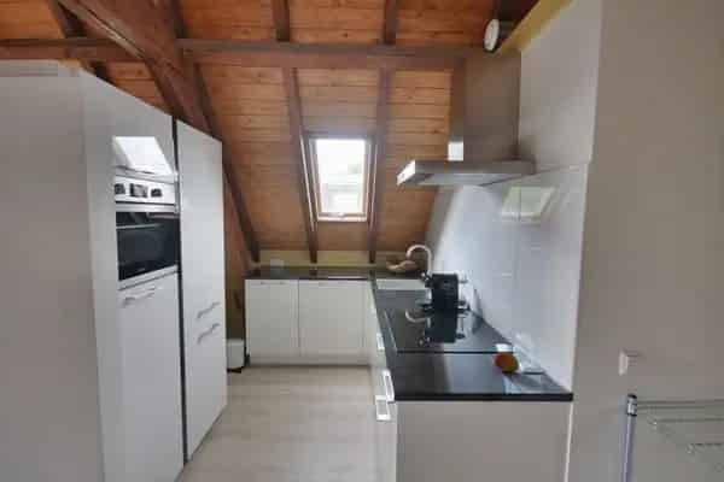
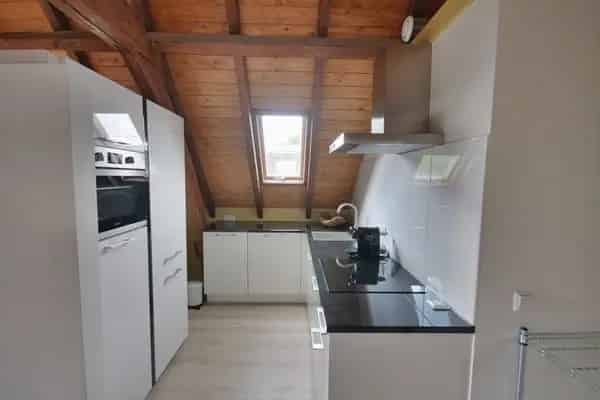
- fruit (506, 360)
